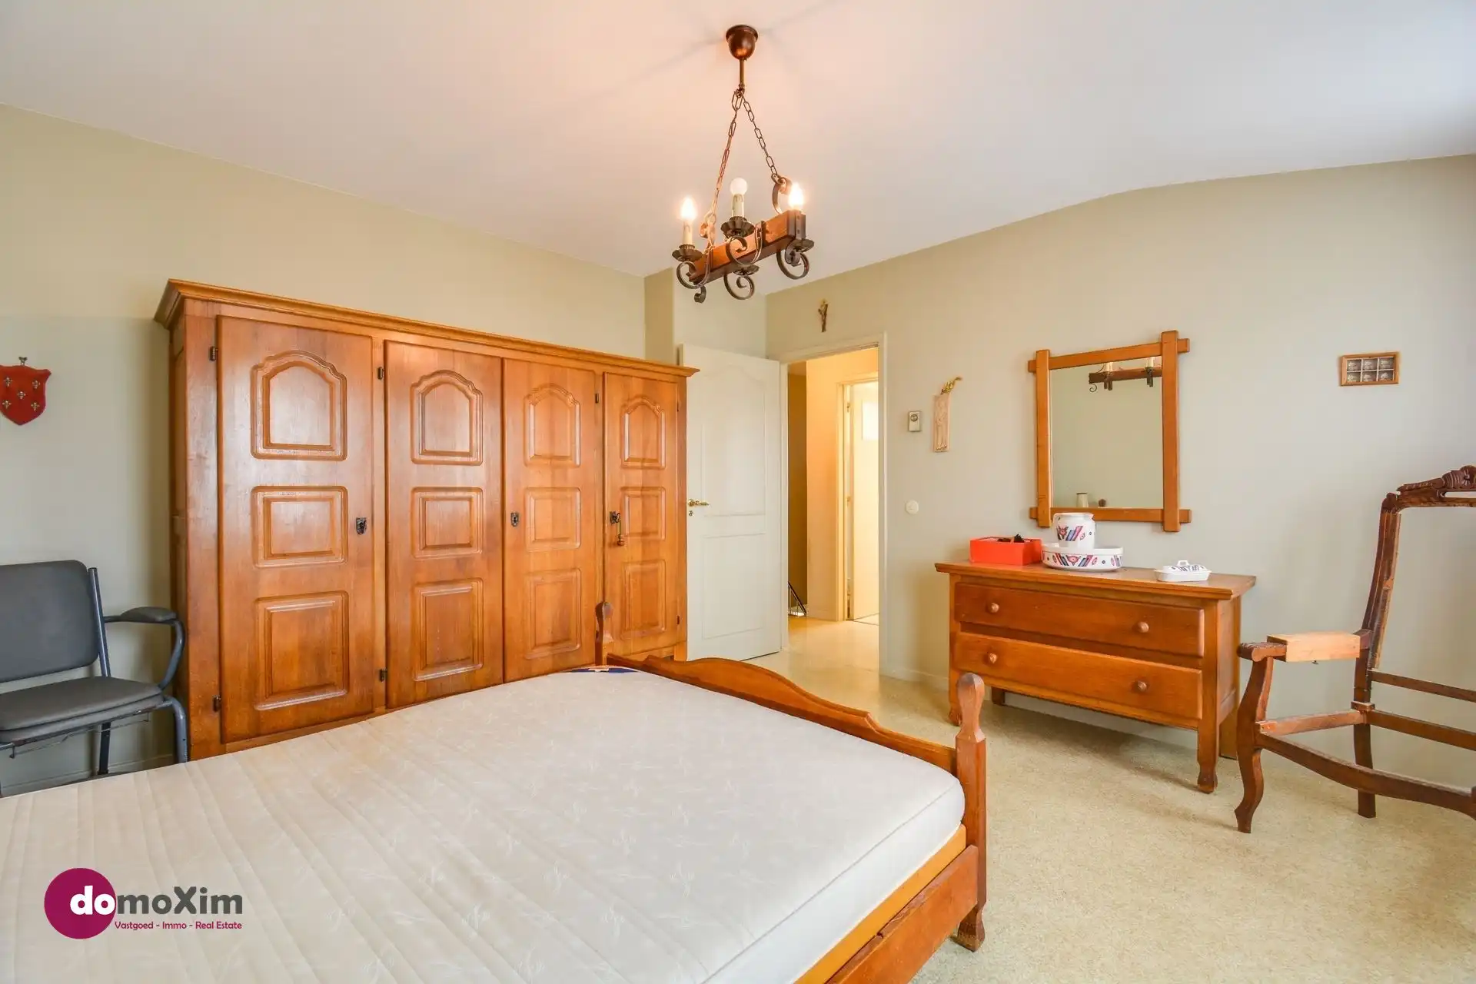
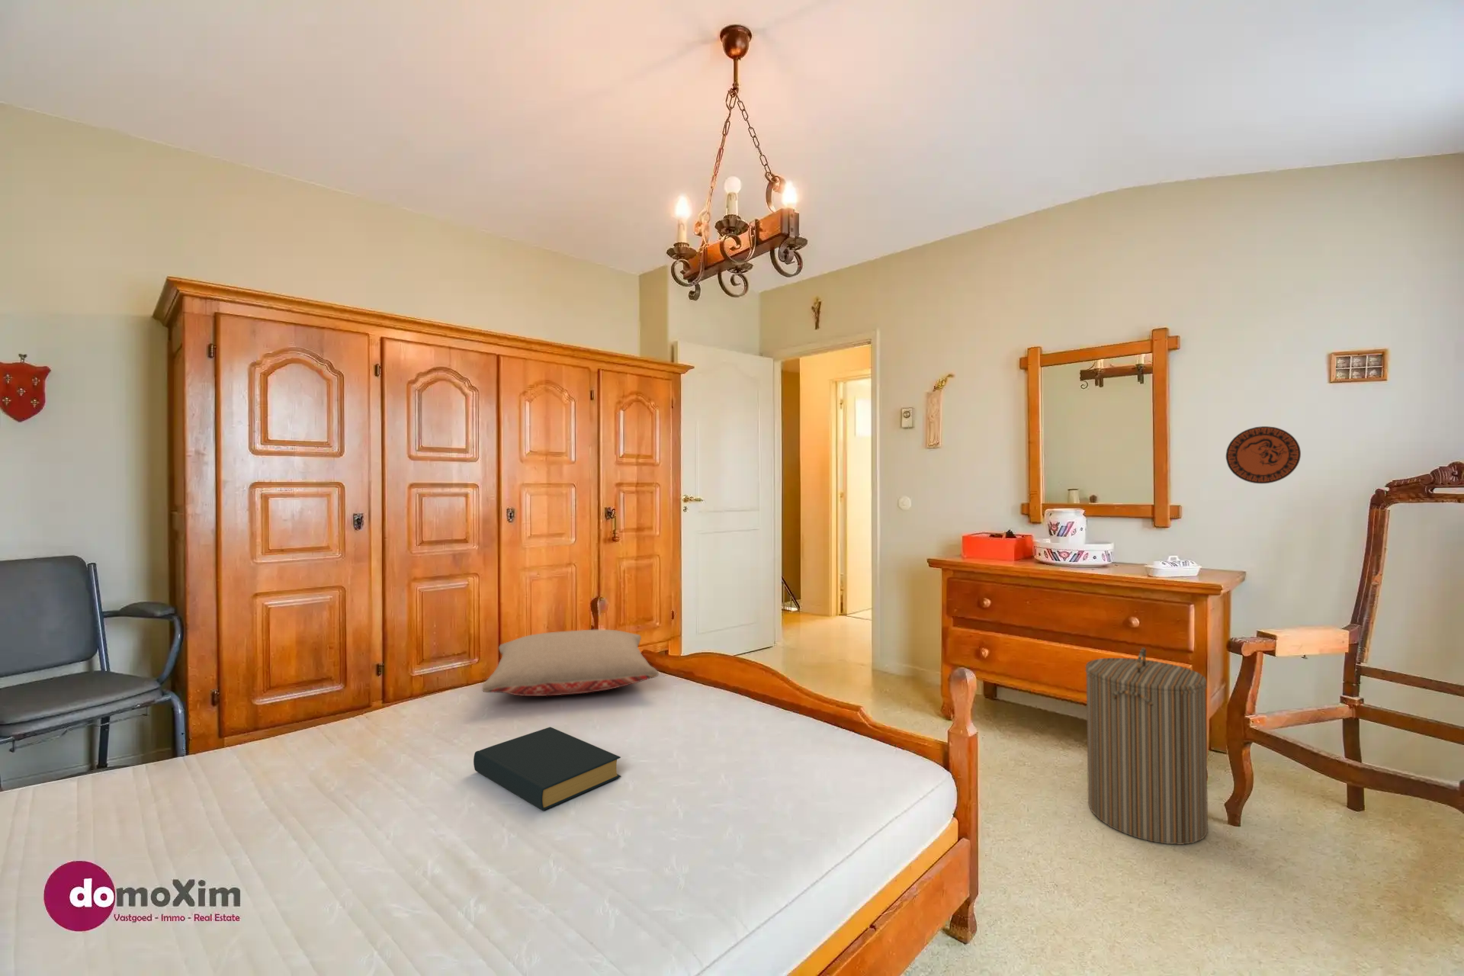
+ laundry hamper (1144, 732)
+ decorative plate (1261, 454)
+ hardback book (546, 764)
+ pillow (572, 659)
